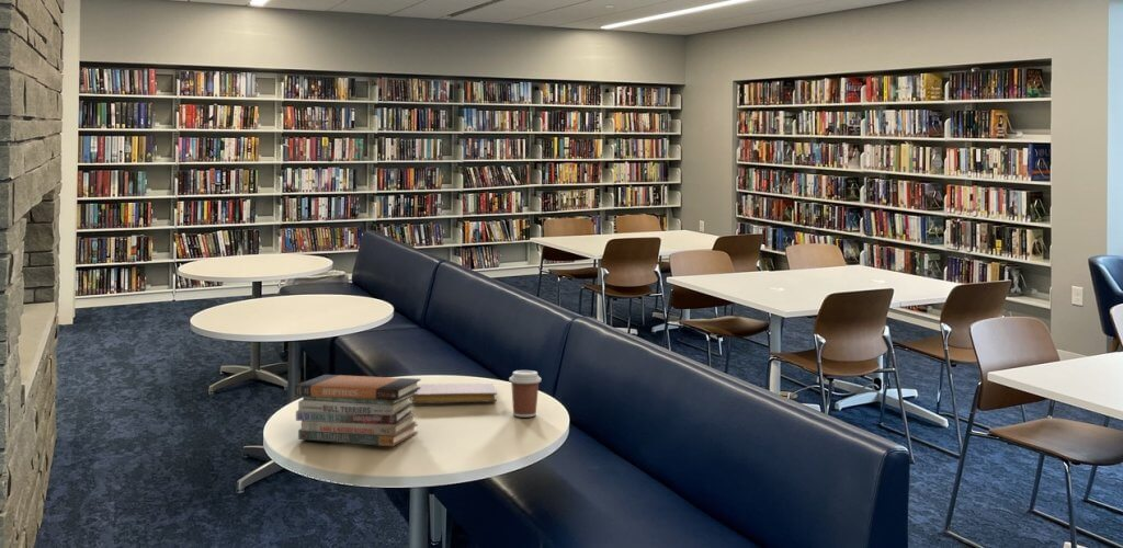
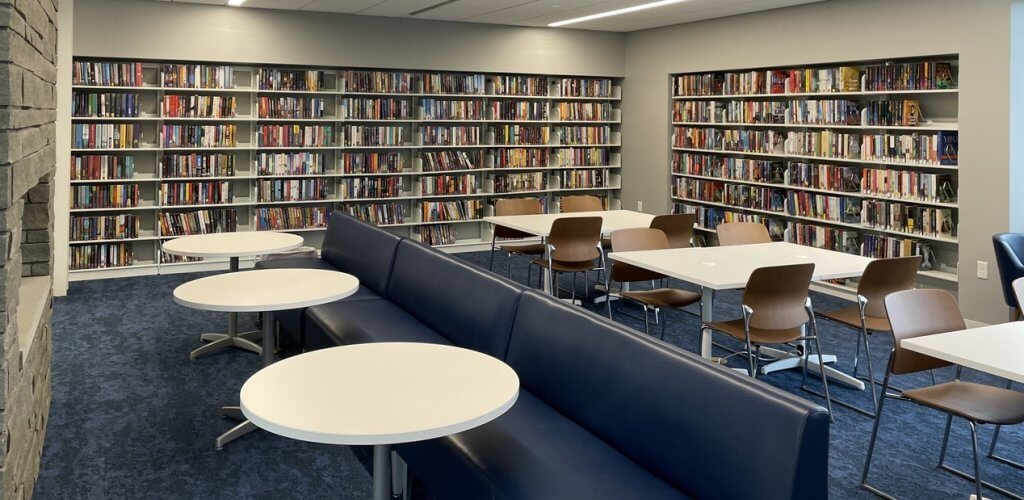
- book stack (358, 409)
- coffee cup (524, 393)
- notebook (453, 392)
